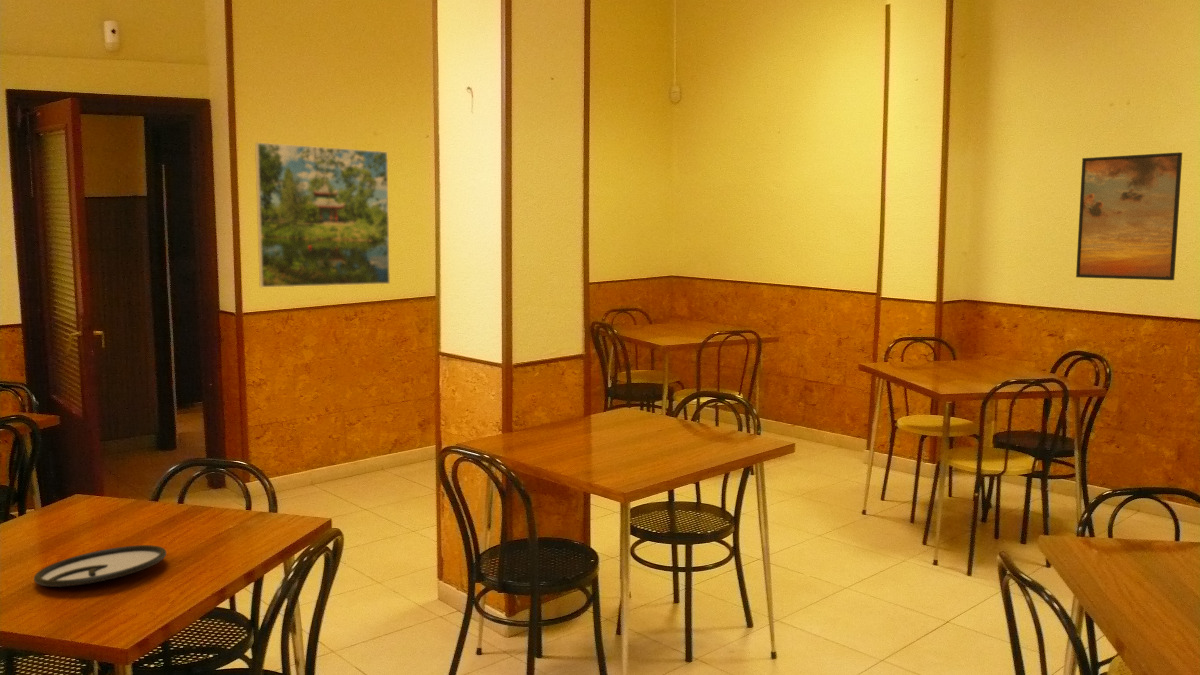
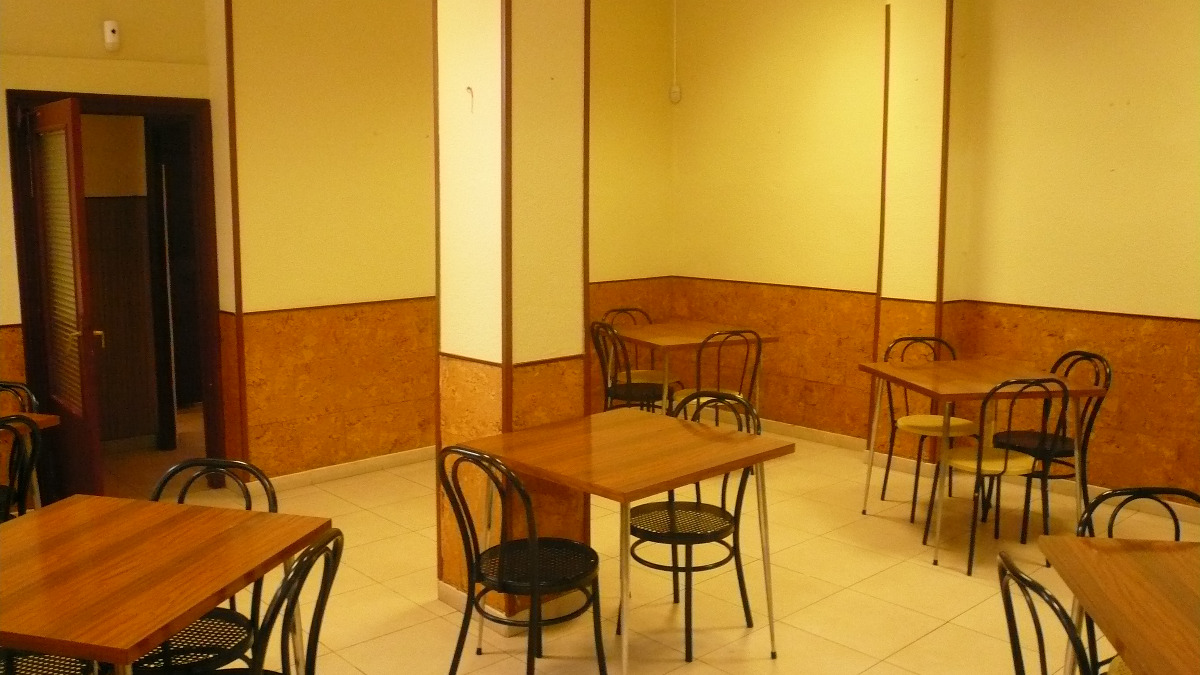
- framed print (325, 217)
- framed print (1127, 217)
- plate (102, 564)
